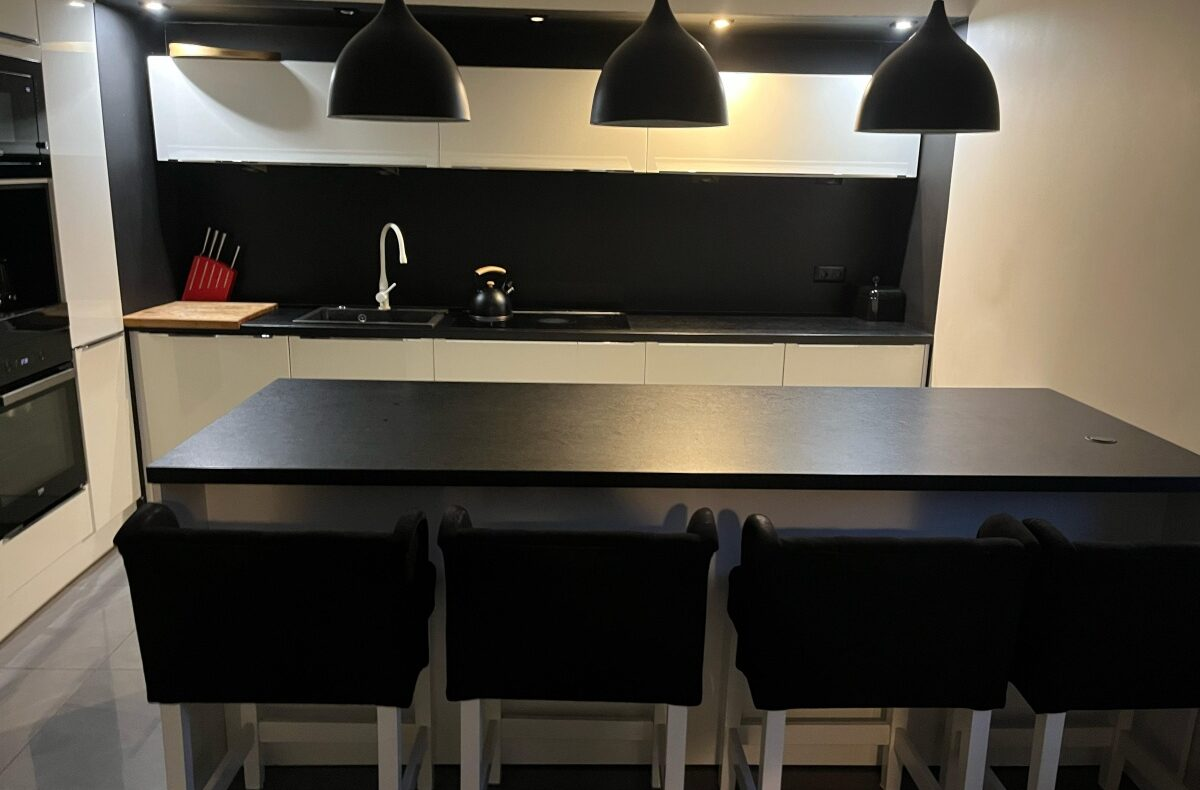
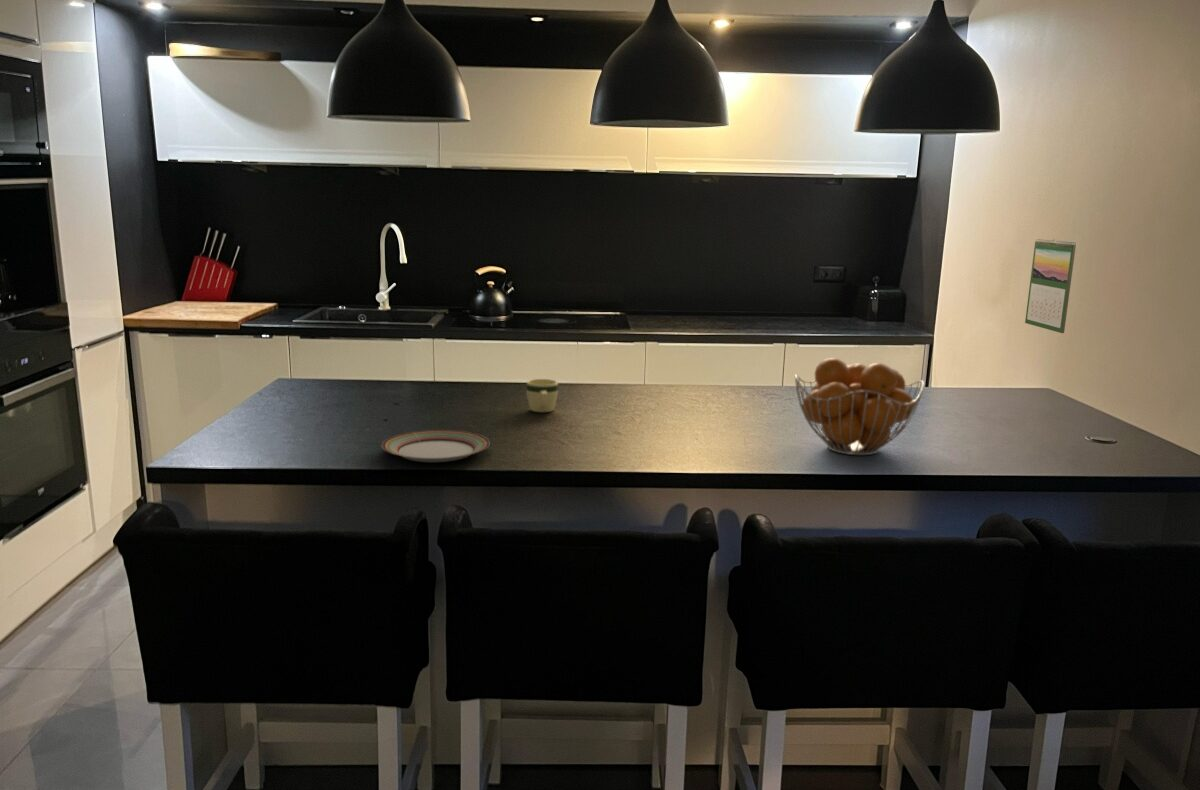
+ fruit basket (856, 404)
+ plate (436, 447)
+ calendar (1049, 283)
+ mug (542, 397)
